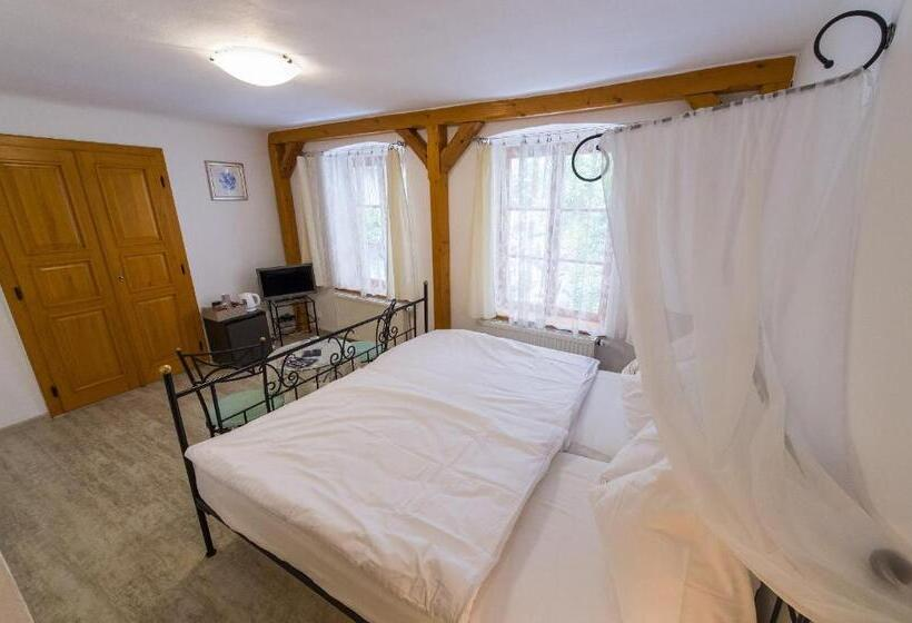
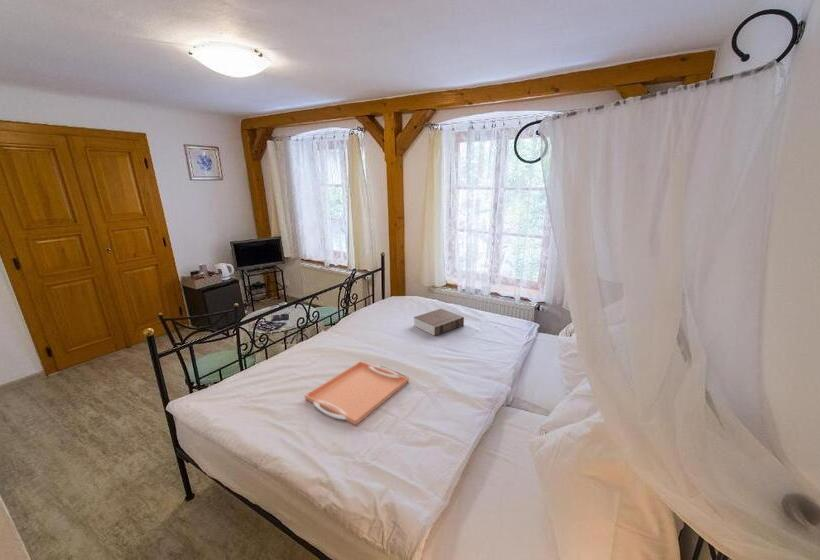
+ book (438, 321)
+ serving tray (358, 388)
